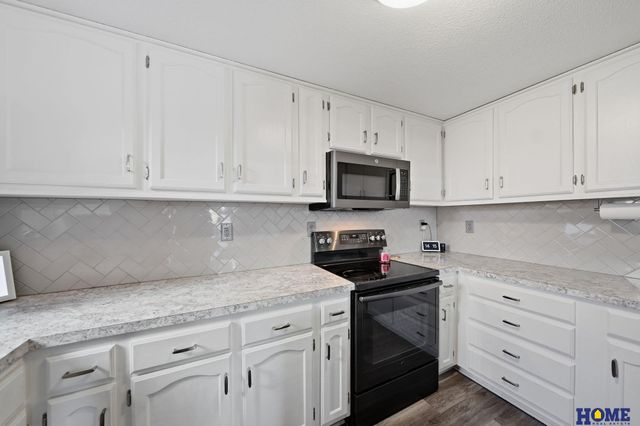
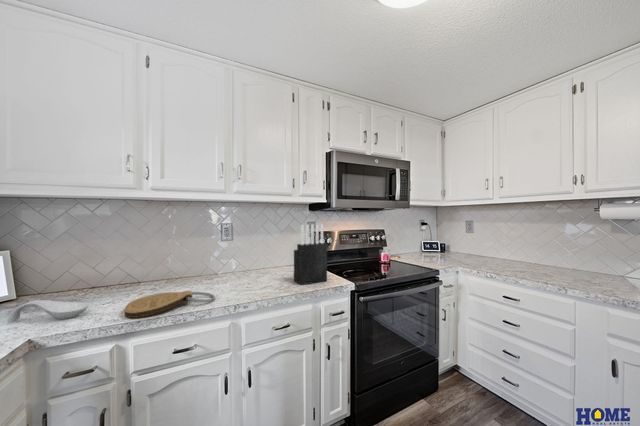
+ key chain (173, 299)
+ knife block (309, 252)
+ spoon rest (50, 309)
